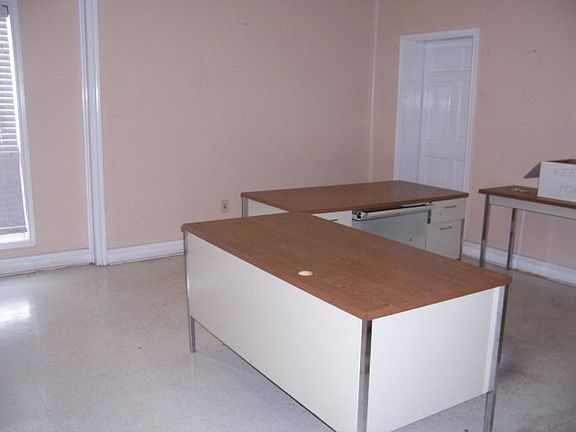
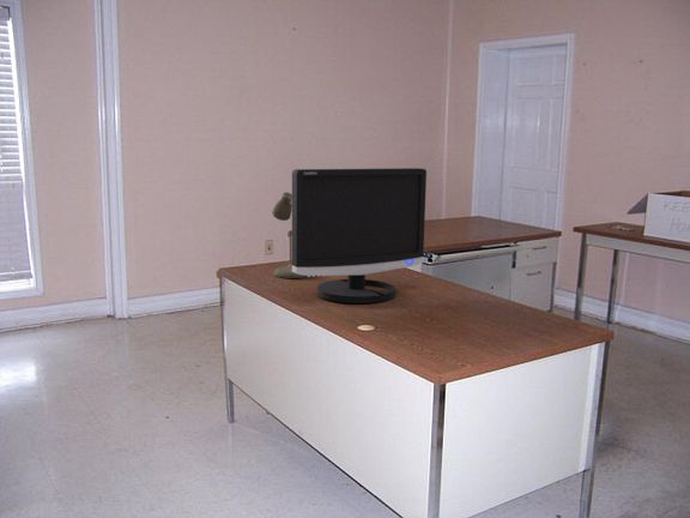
+ monitor (357, 231)
+ desk lamp (286, 219)
